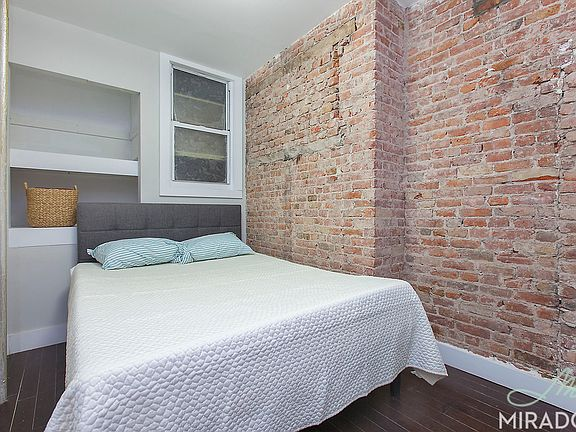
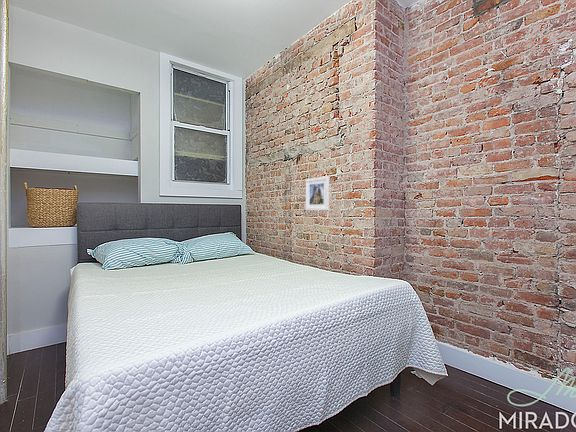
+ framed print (316, 194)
